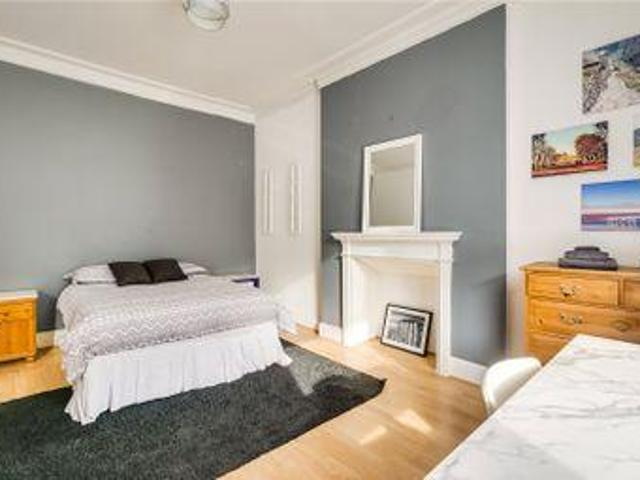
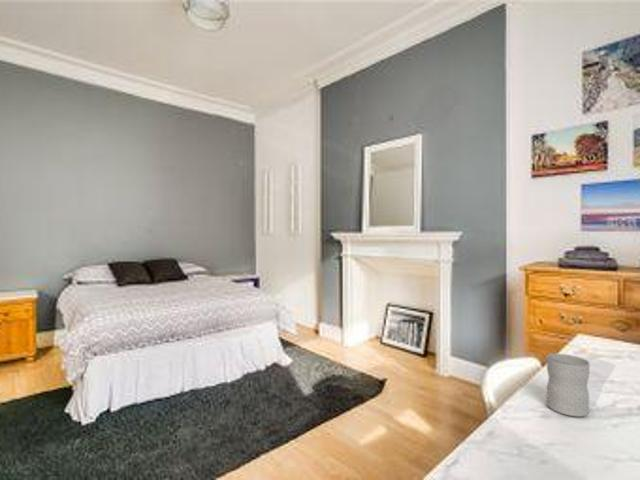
+ mug (570, 382)
